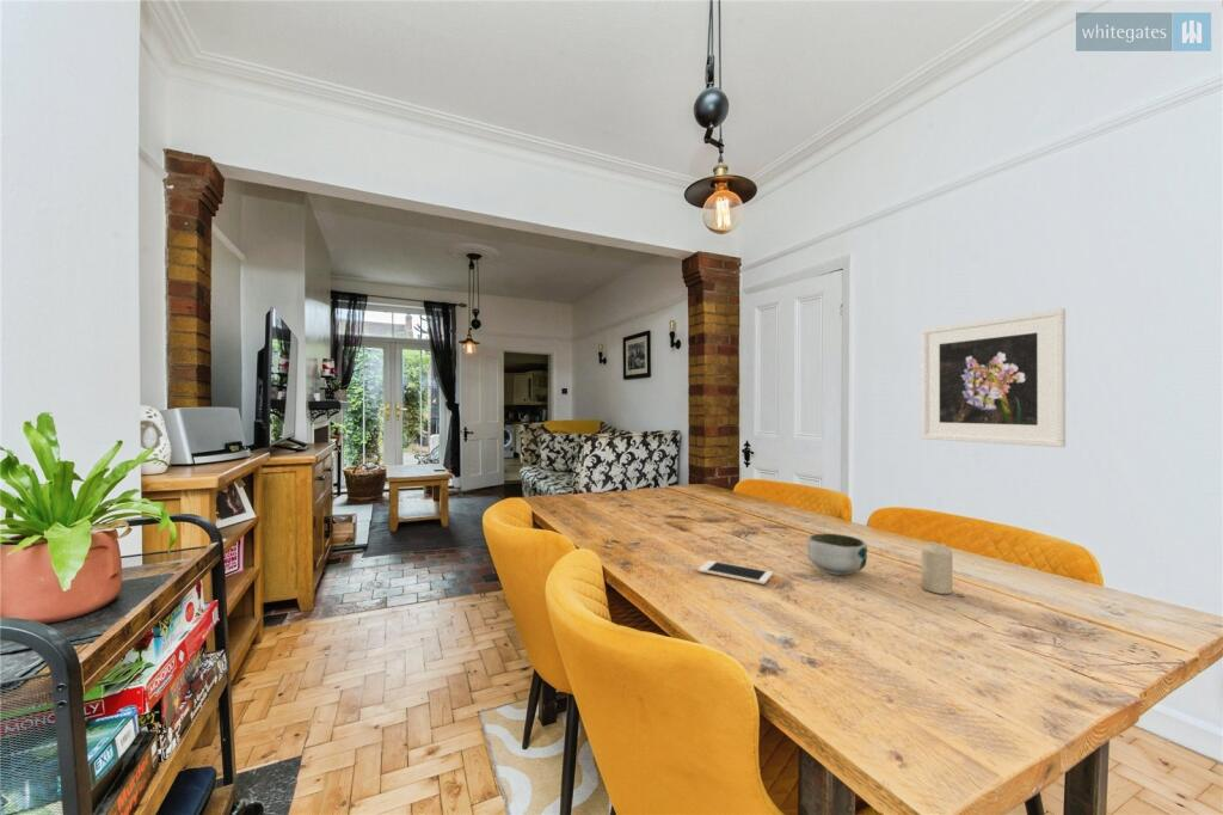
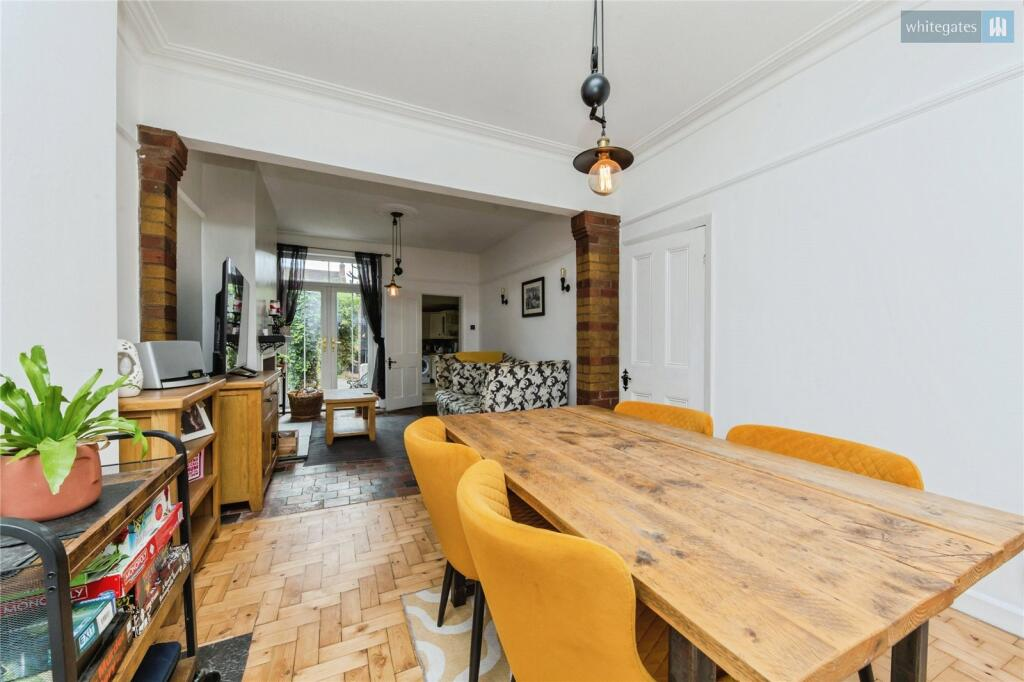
- cell phone (735, 571)
- candle (936, 566)
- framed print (984, 381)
- bowl (836, 554)
